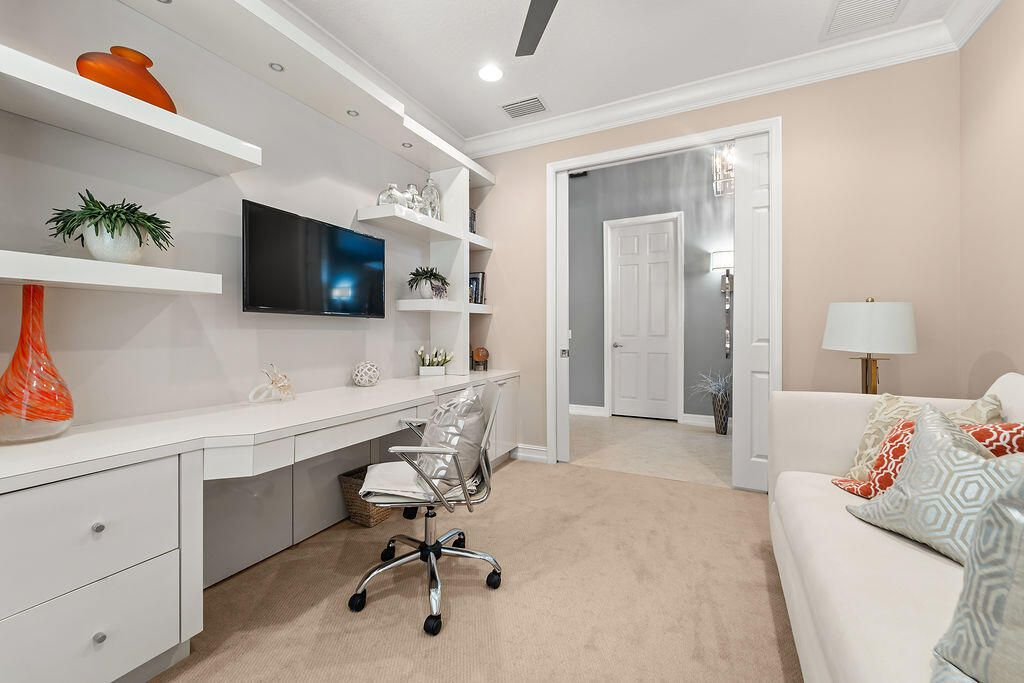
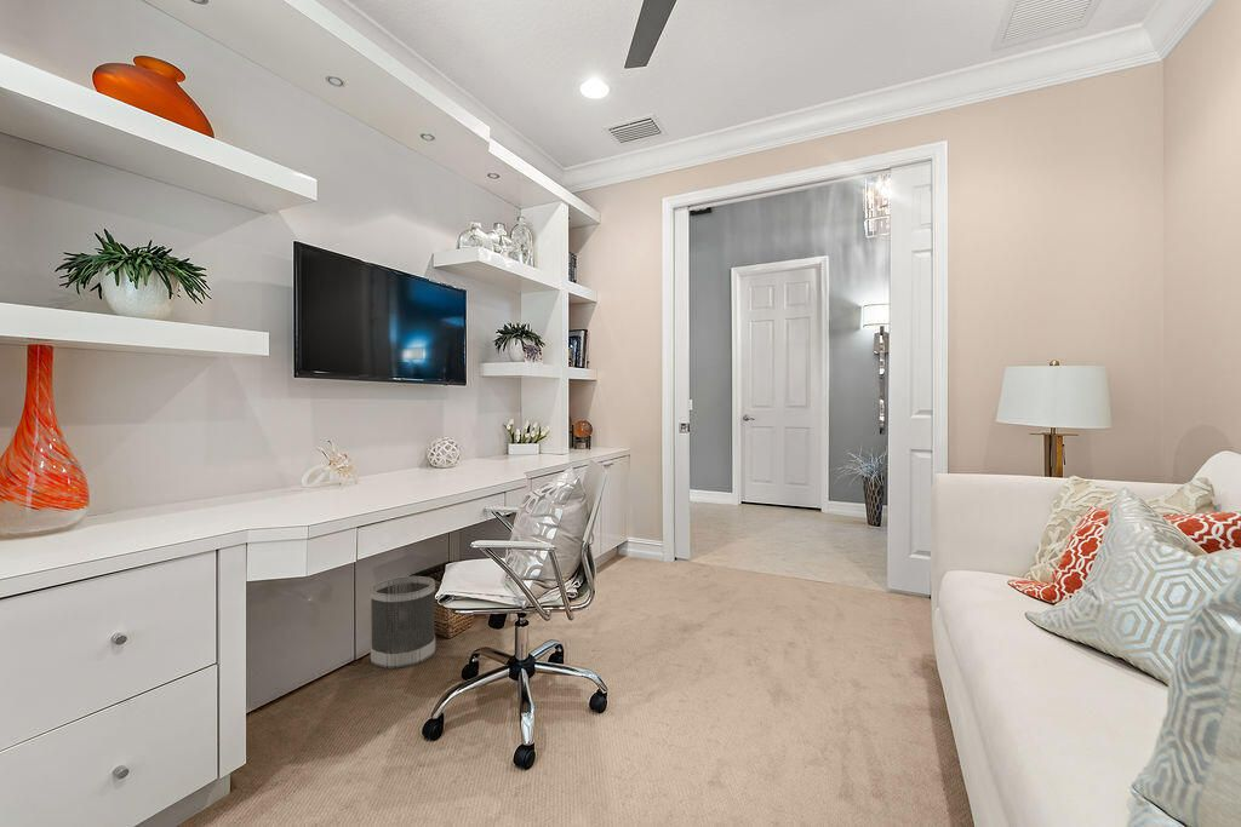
+ wastebasket (404, 619)
